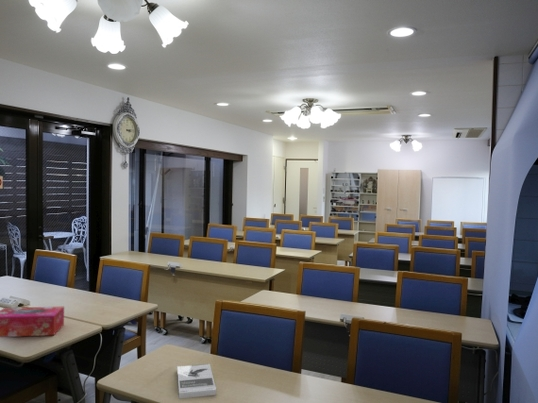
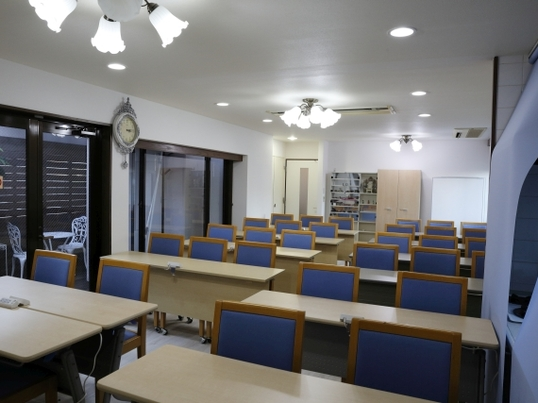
- book (195, 379)
- tissue box (28, 321)
